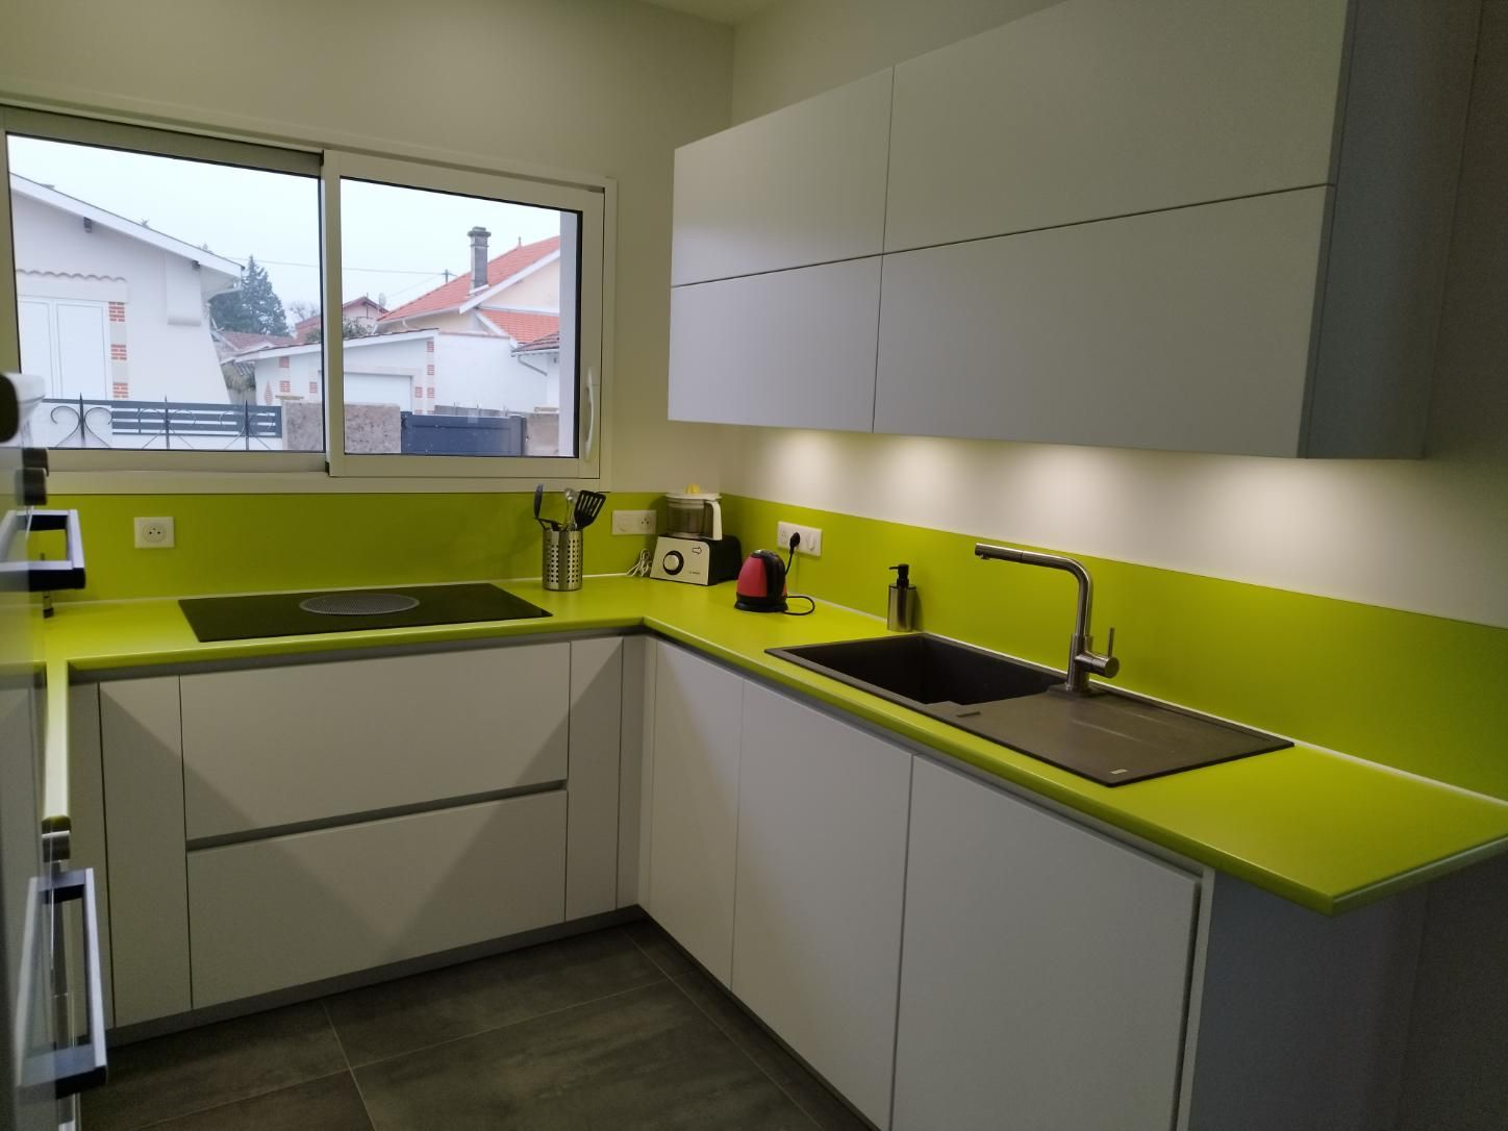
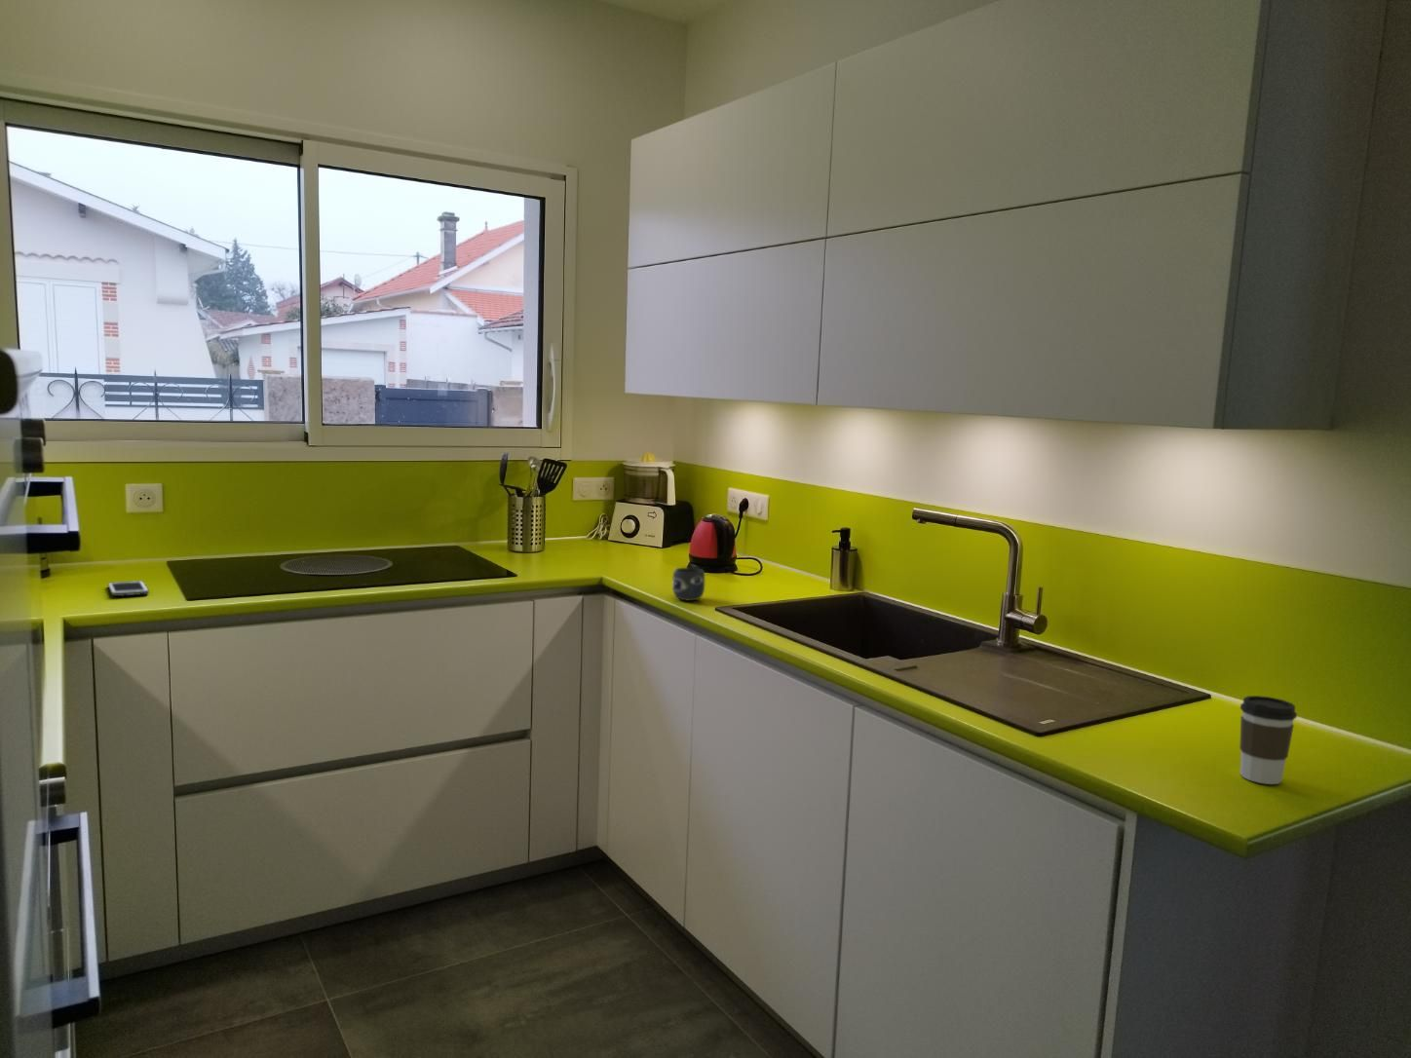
+ mug (686, 582)
+ cell phone (128, 588)
+ coffee cup (1264, 739)
